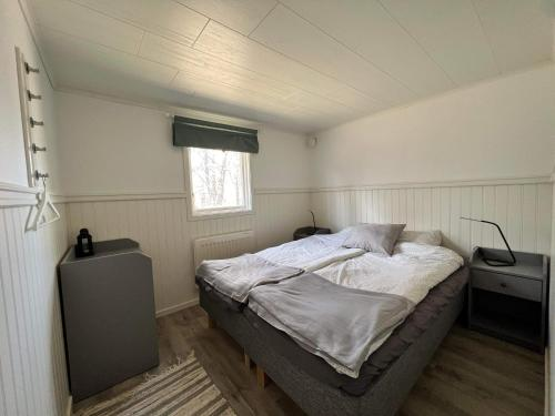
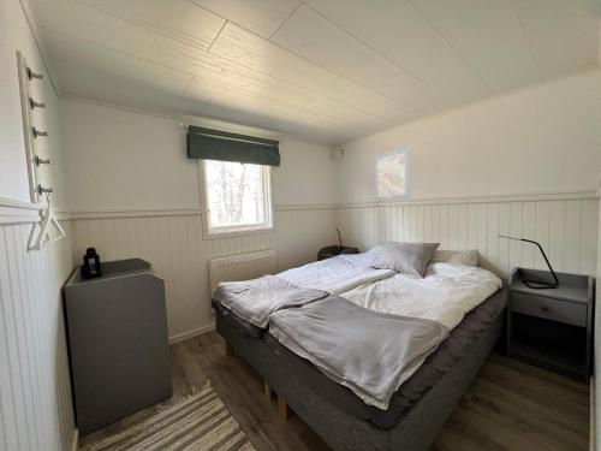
+ wall art (391, 176)
